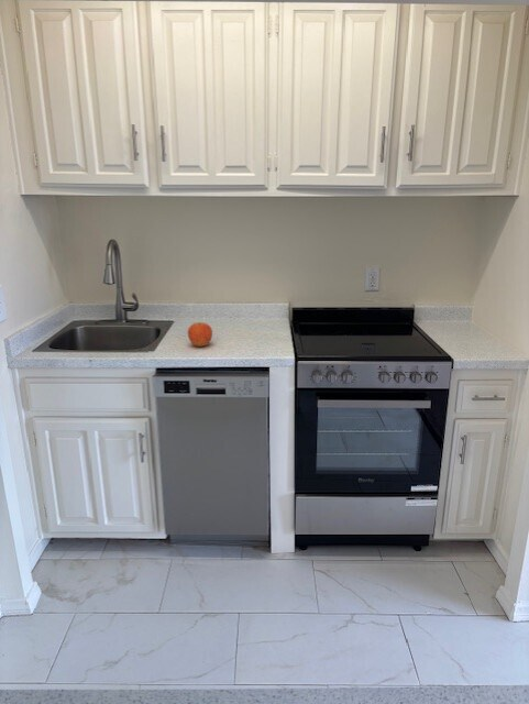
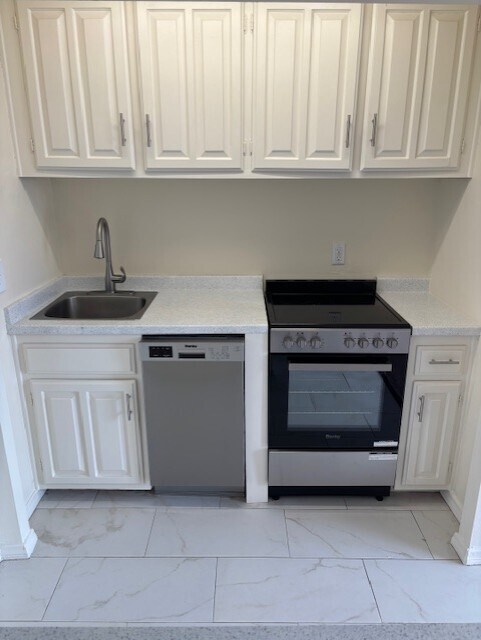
- fruit (200, 333)
